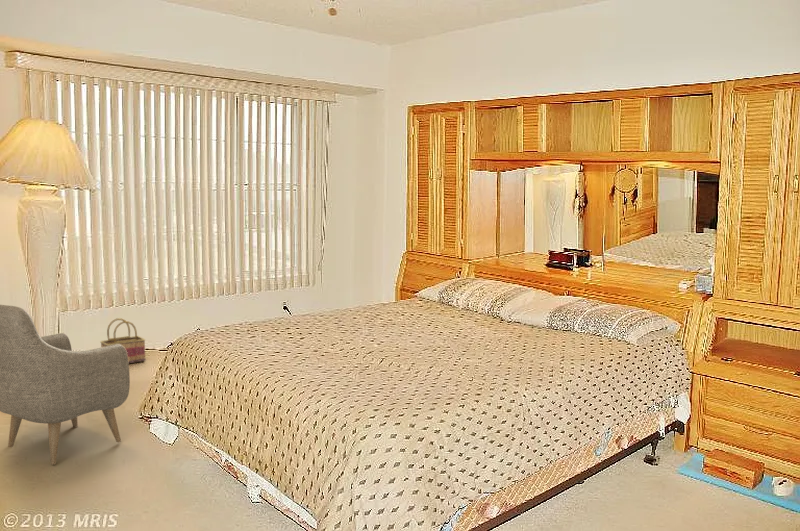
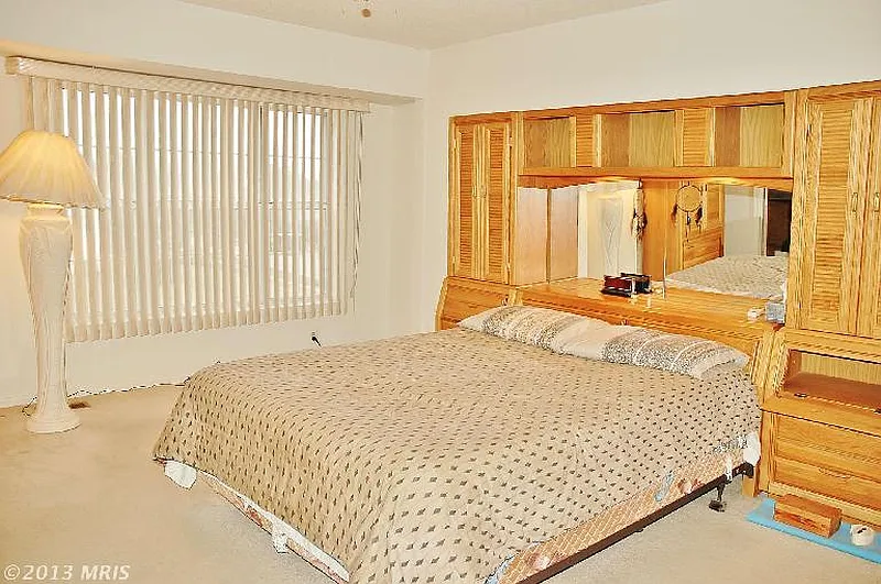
- basket (122, 340)
- armchair (60, 371)
